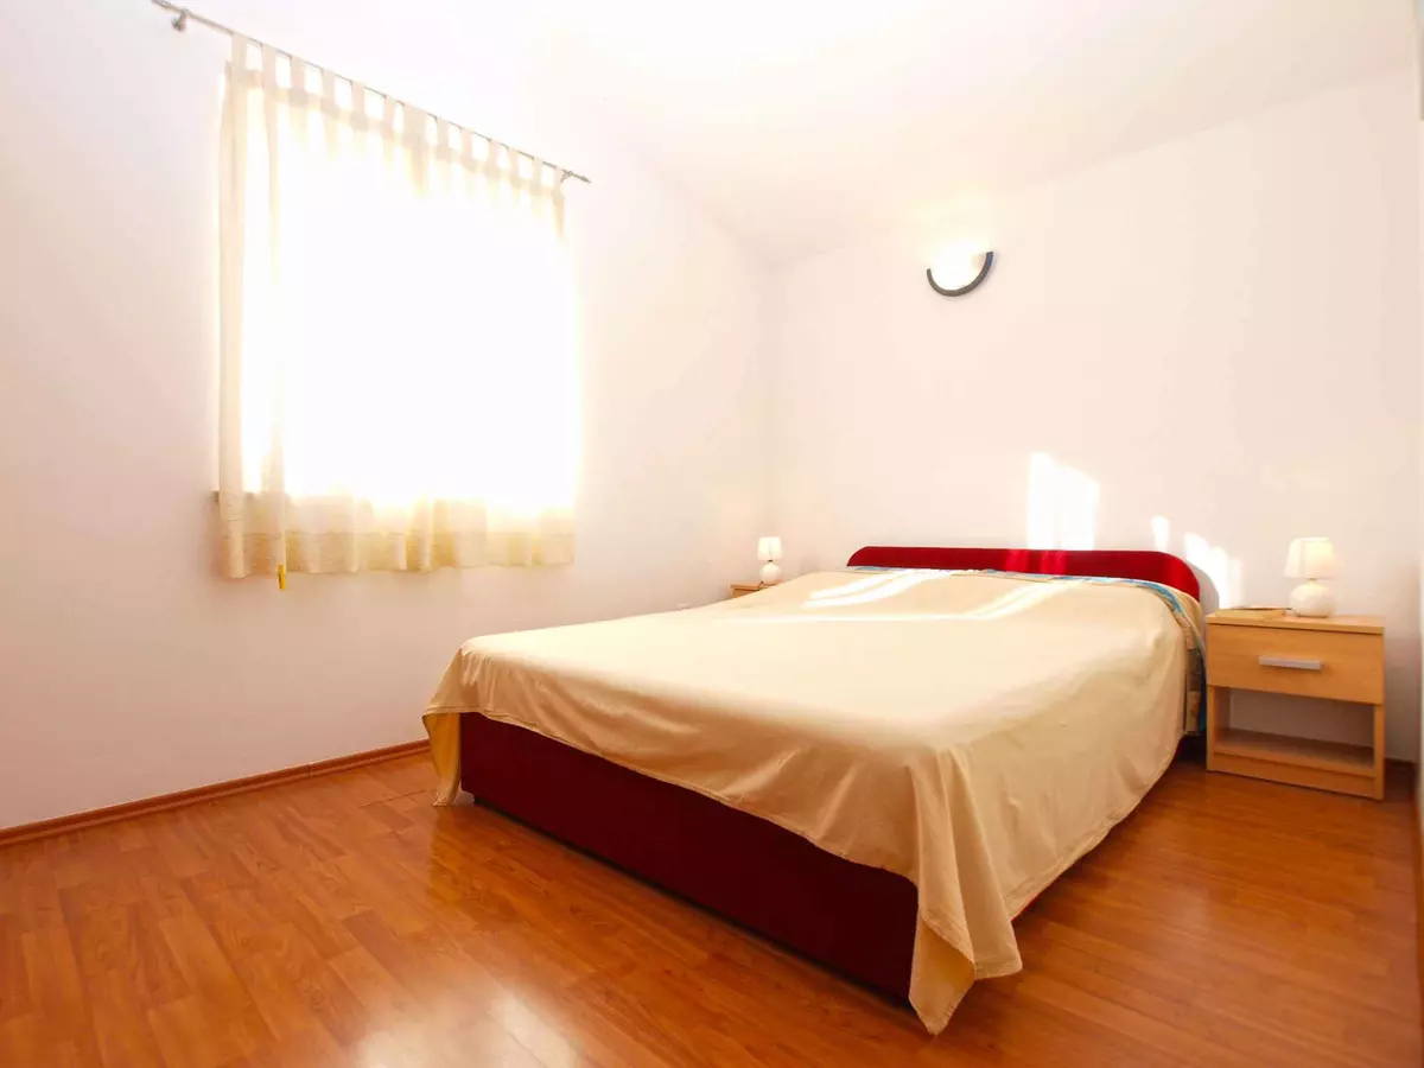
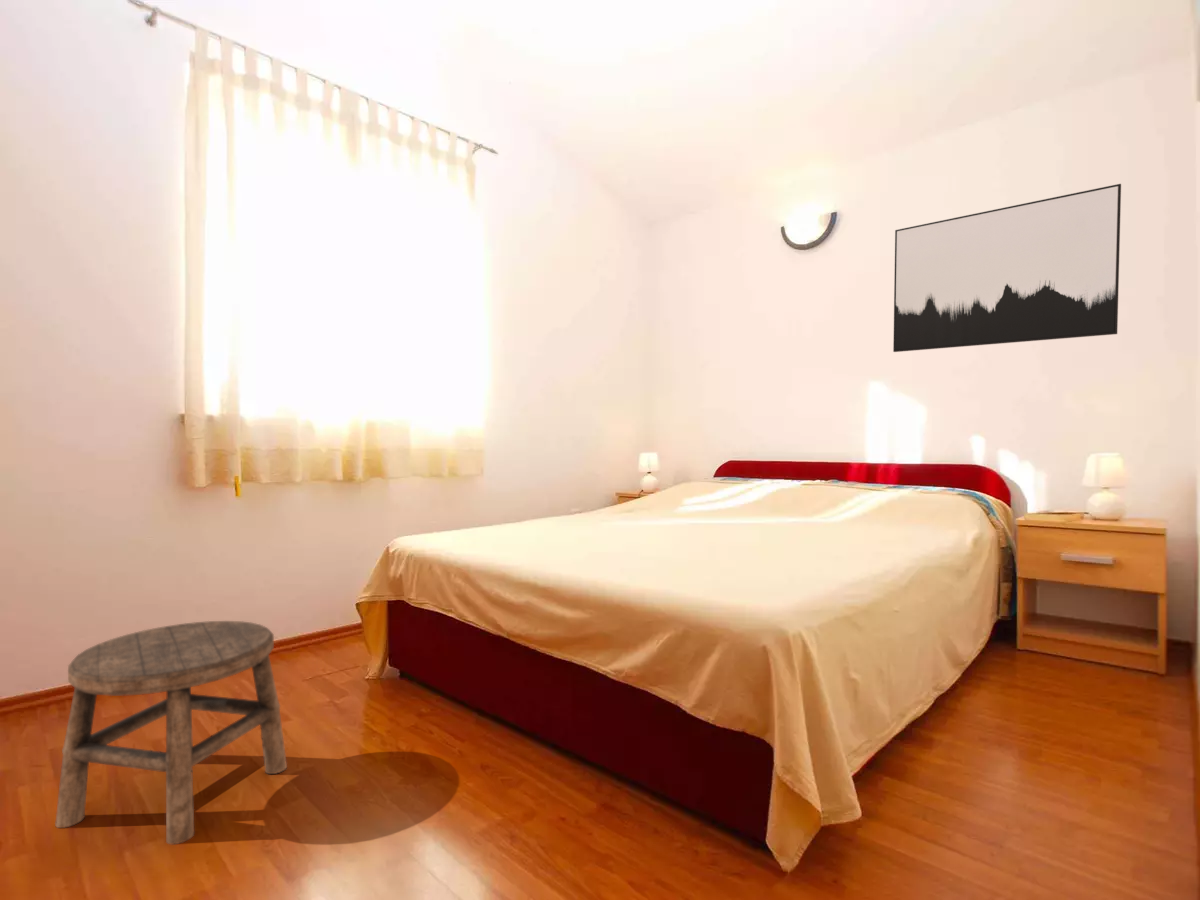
+ stool (179, 719)
+ wall art (995, 277)
